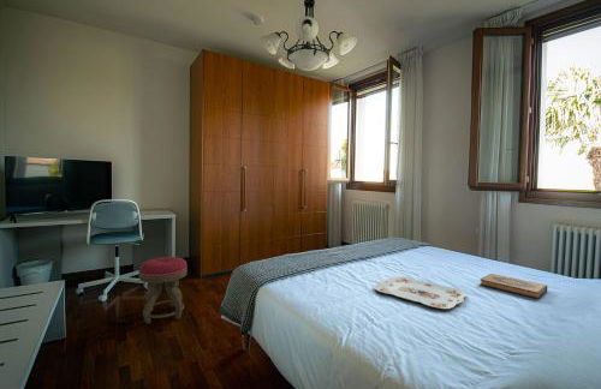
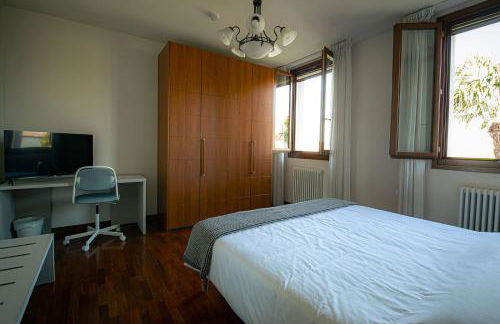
- hardback book (512, 285)
- stool (165, 287)
- serving tray (418, 291)
